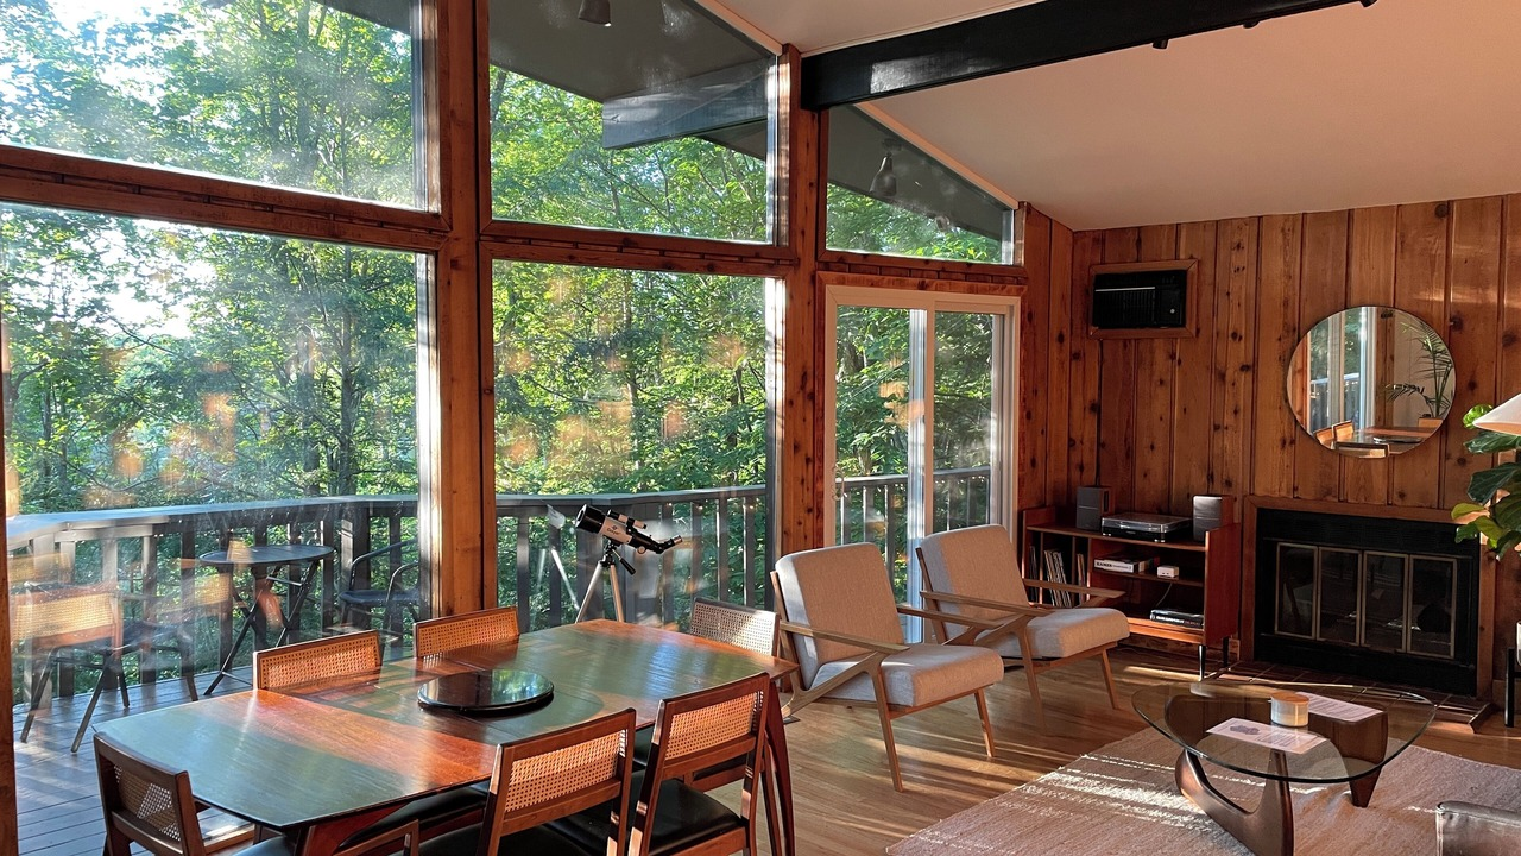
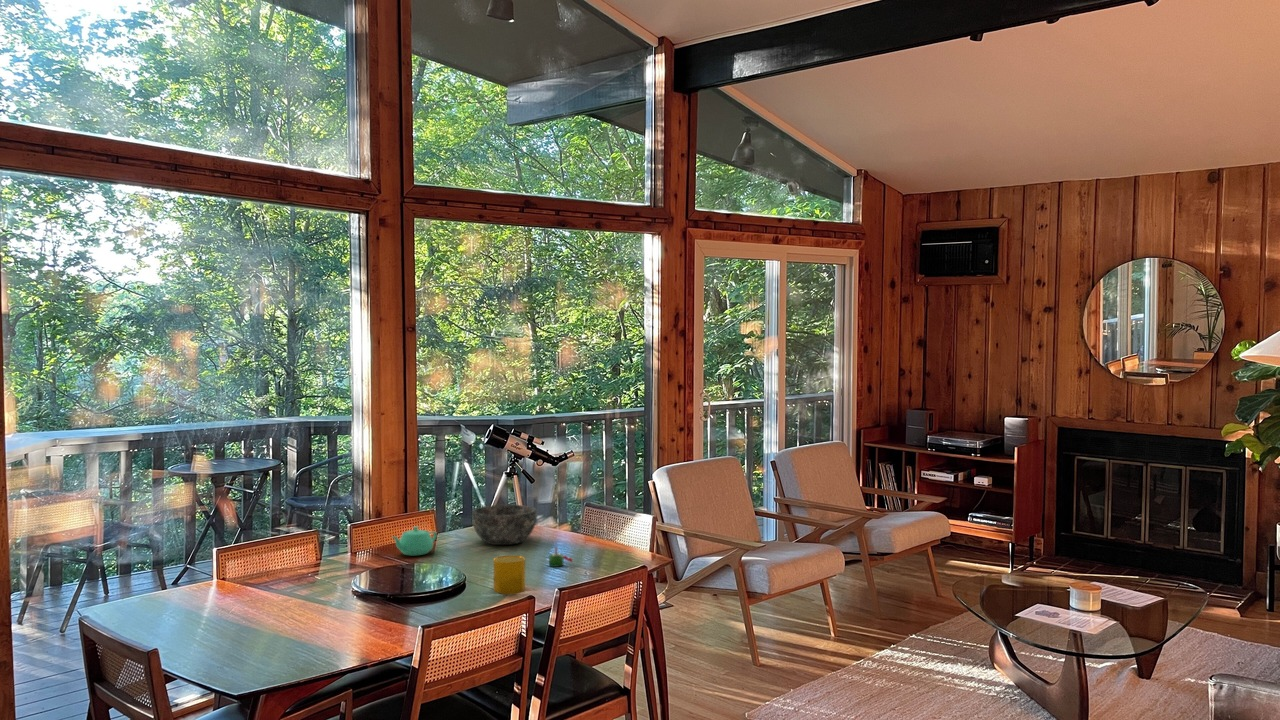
+ teapot (414, 540)
+ candle (562, 555)
+ bowl (504, 525)
+ cup (509, 574)
